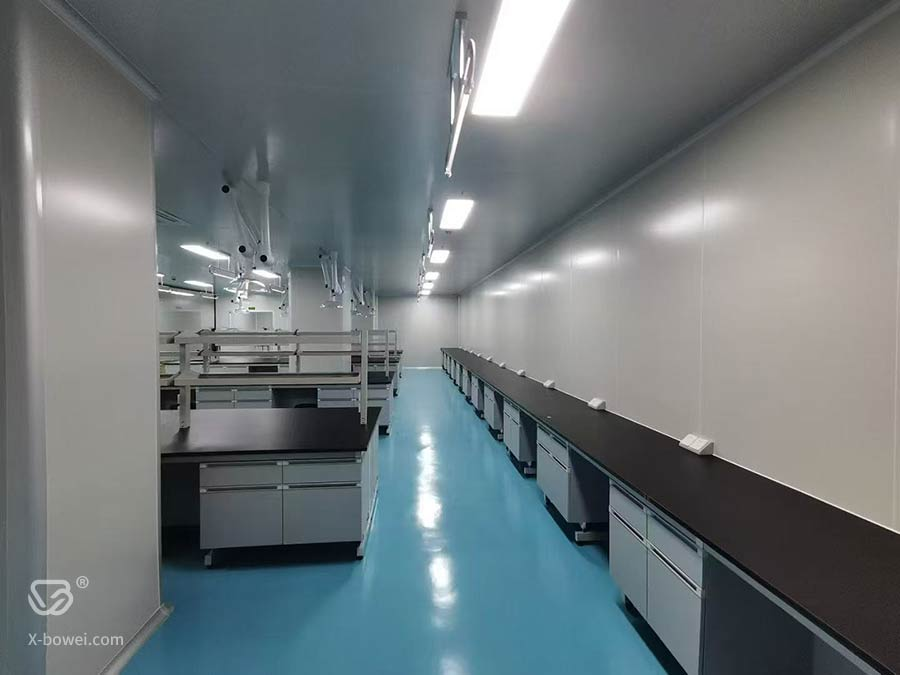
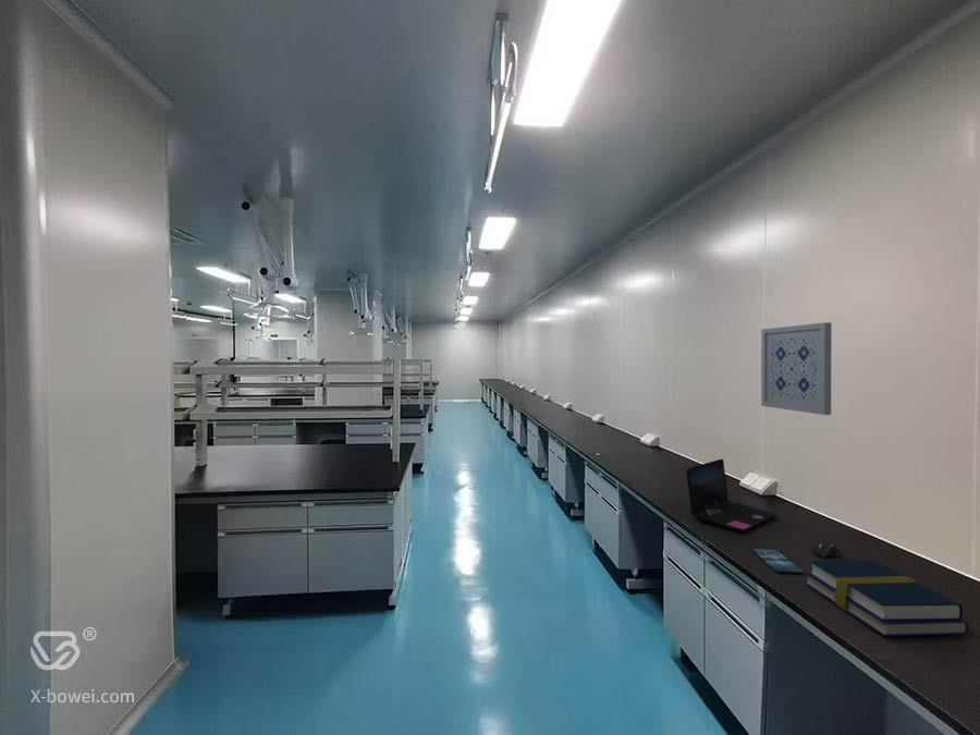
+ laptop (726, 492)
+ smartphone (776, 560)
+ wall art (793, 368)
+ computer mouse (826, 547)
+ book (878, 592)
